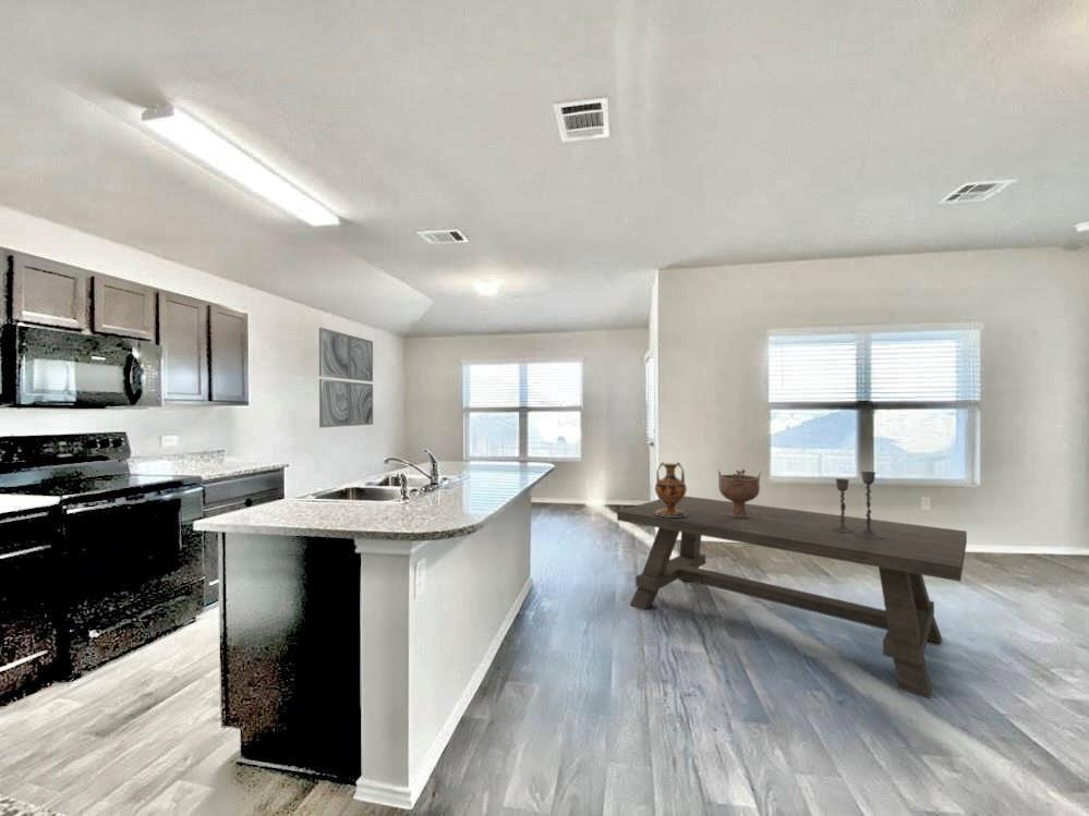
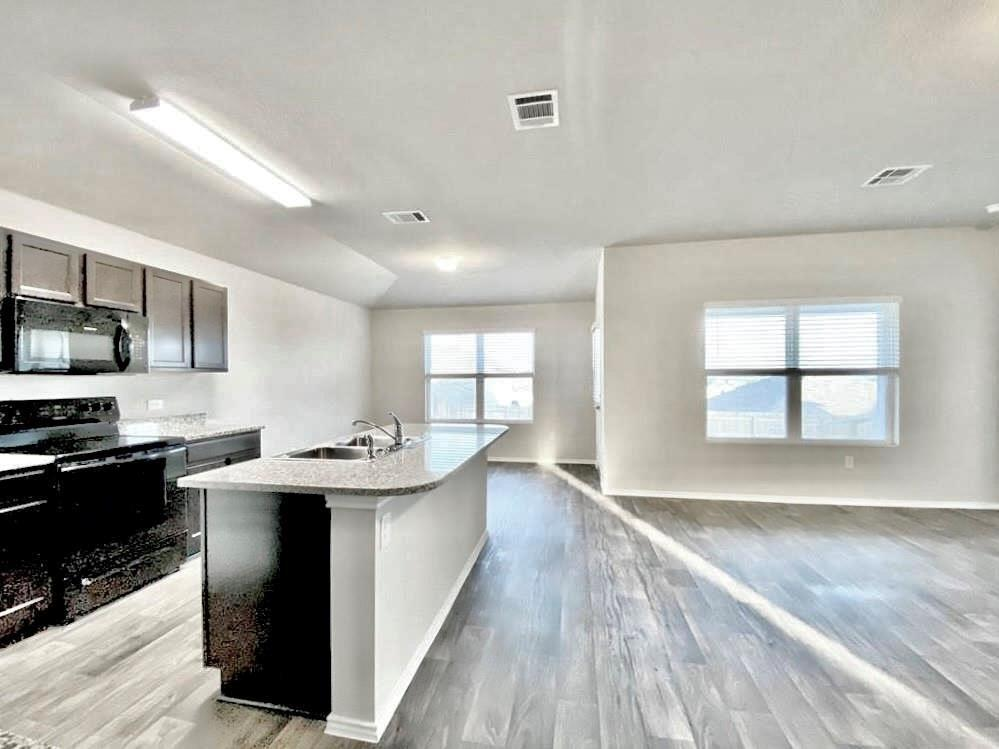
- candlestick (867, 501)
- wall art (348, 381)
- vase (670, 488)
- dining table (771, 584)
- decorative bowl (739, 492)
